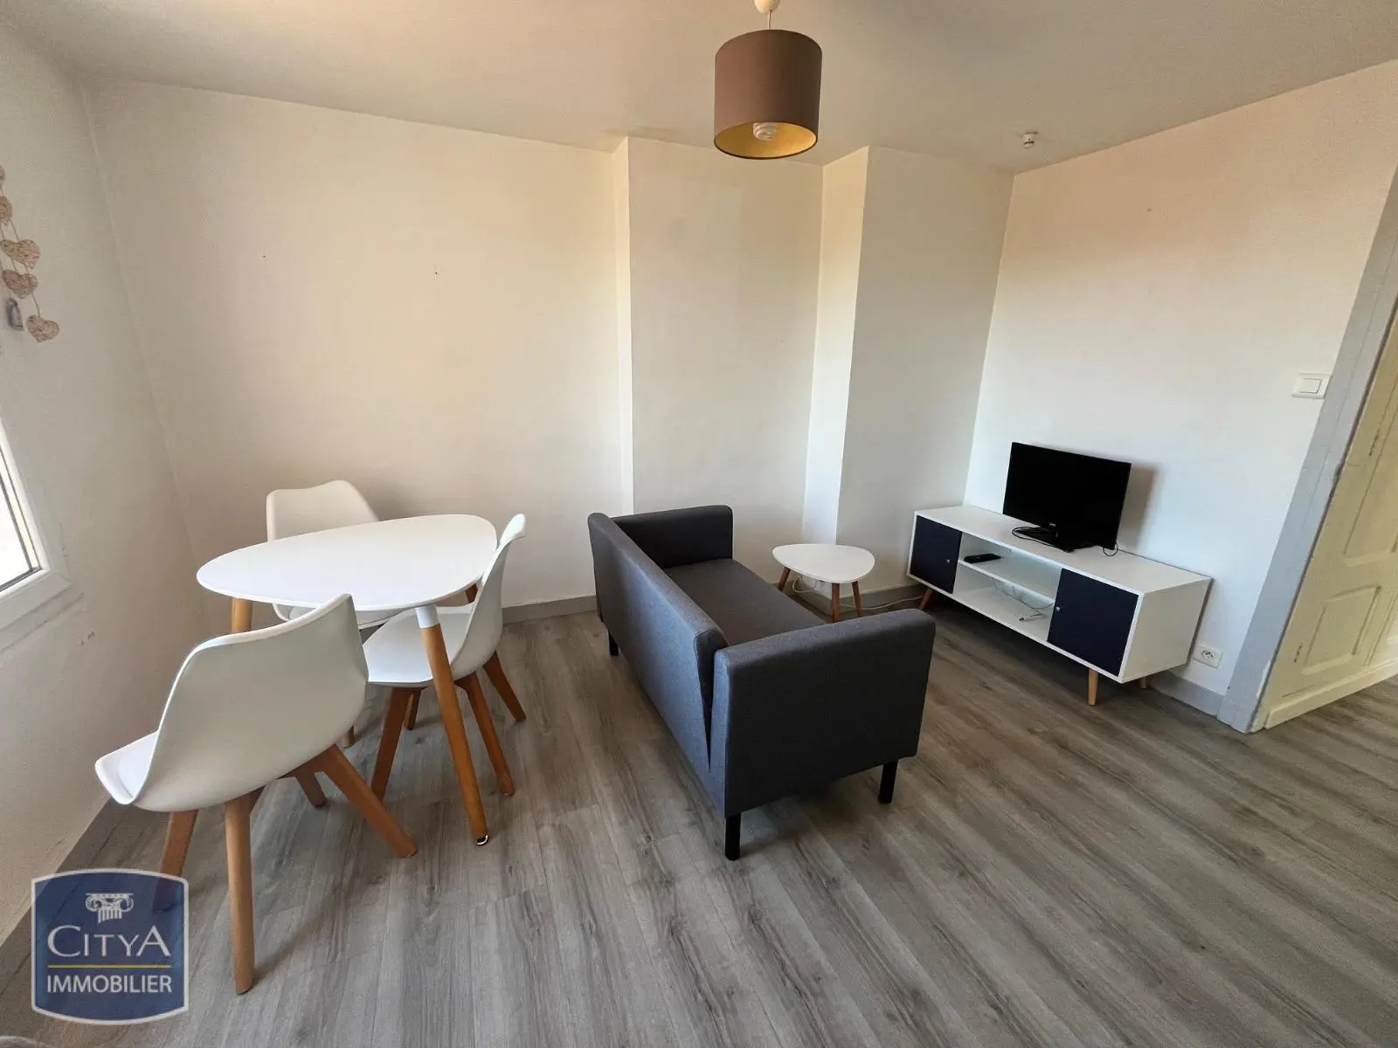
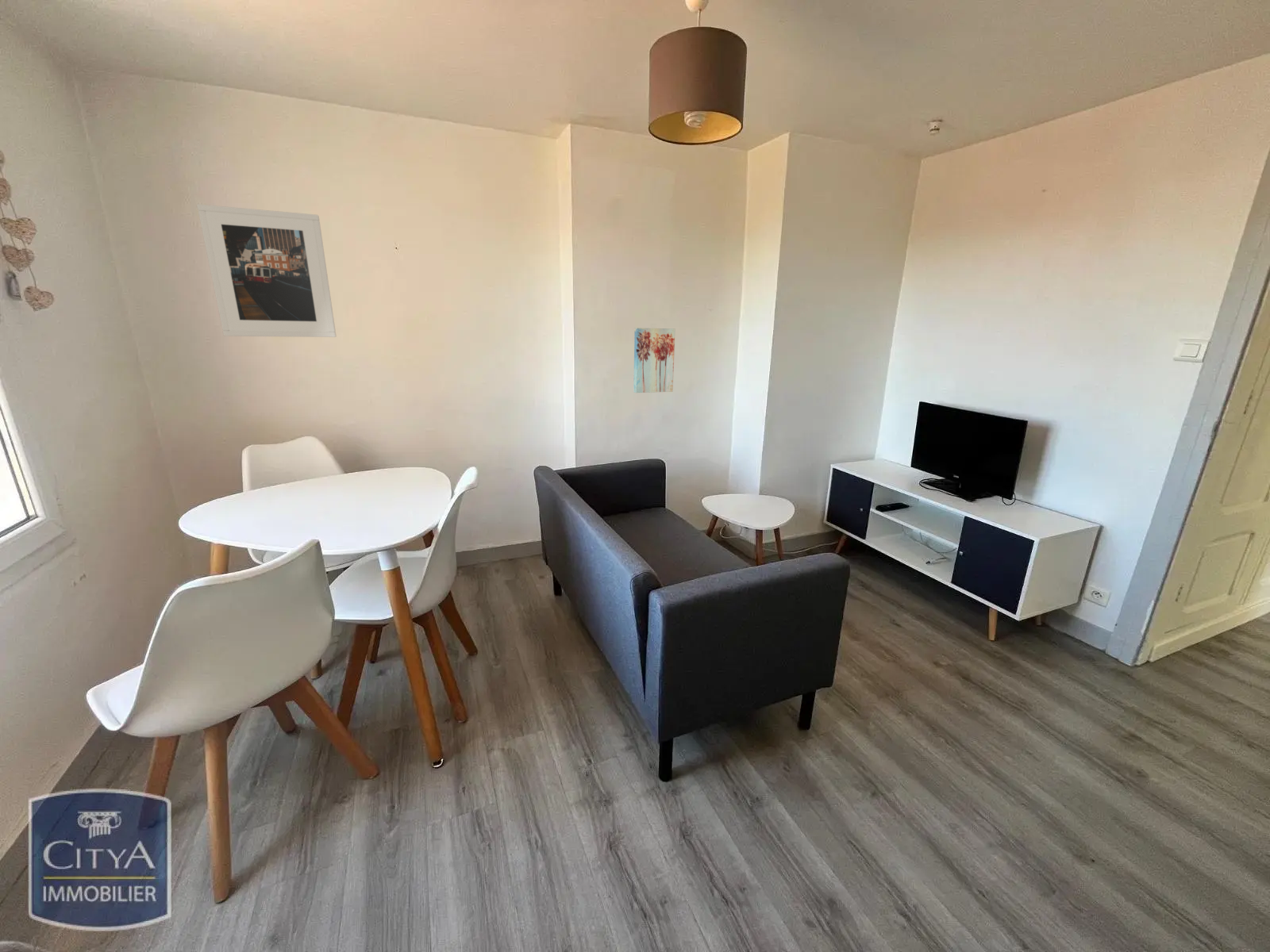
+ wall art (654, 360)
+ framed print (271, 275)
